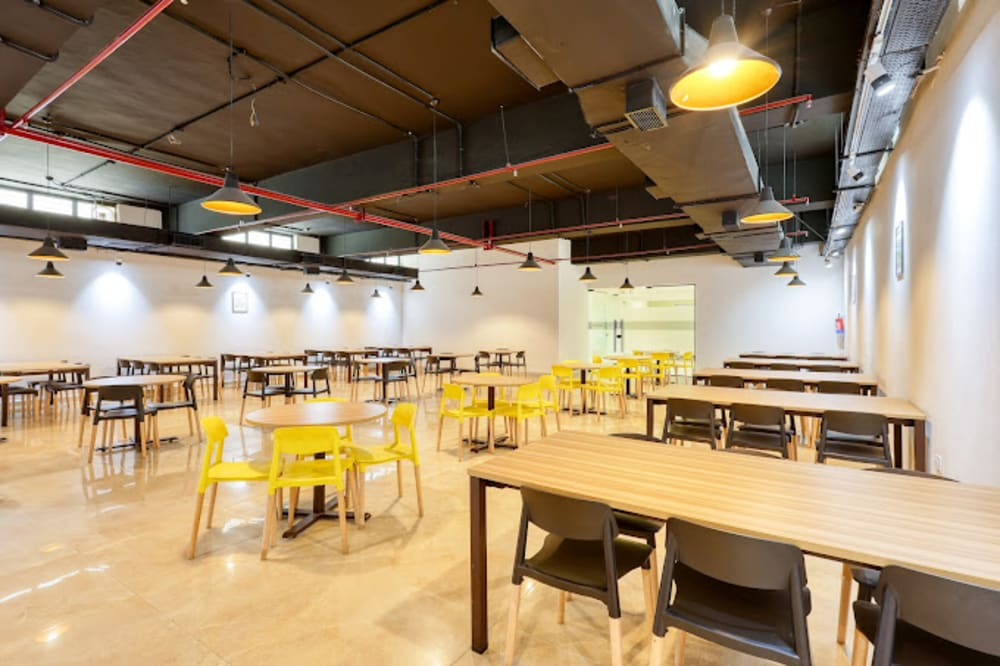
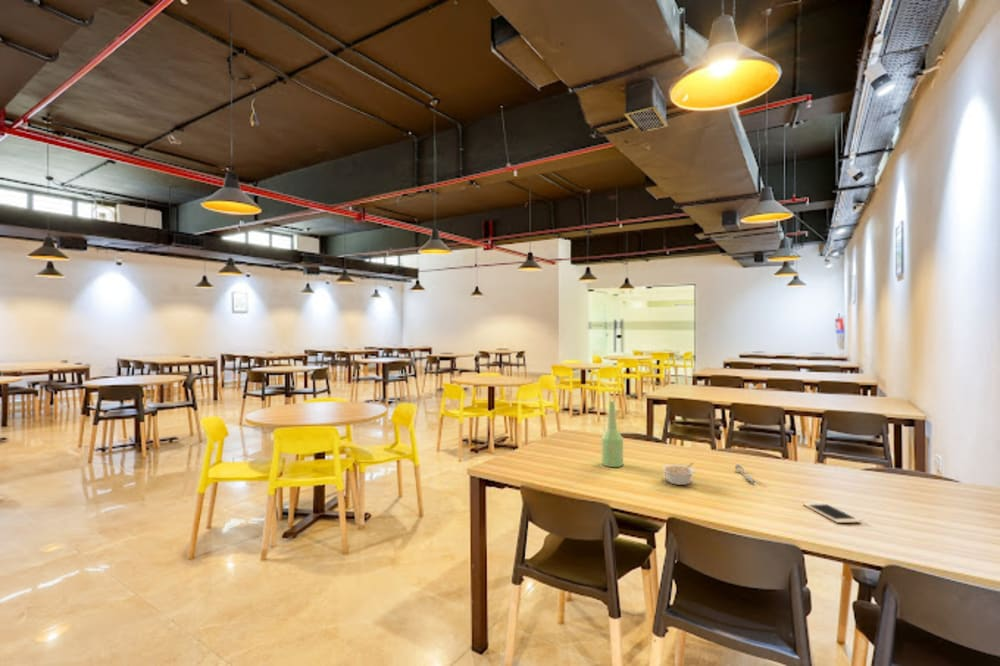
+ bottle (612, 432)
+ spoon (744, 474)
+ cell phone (830, 512)
+ legume (678, 473)
